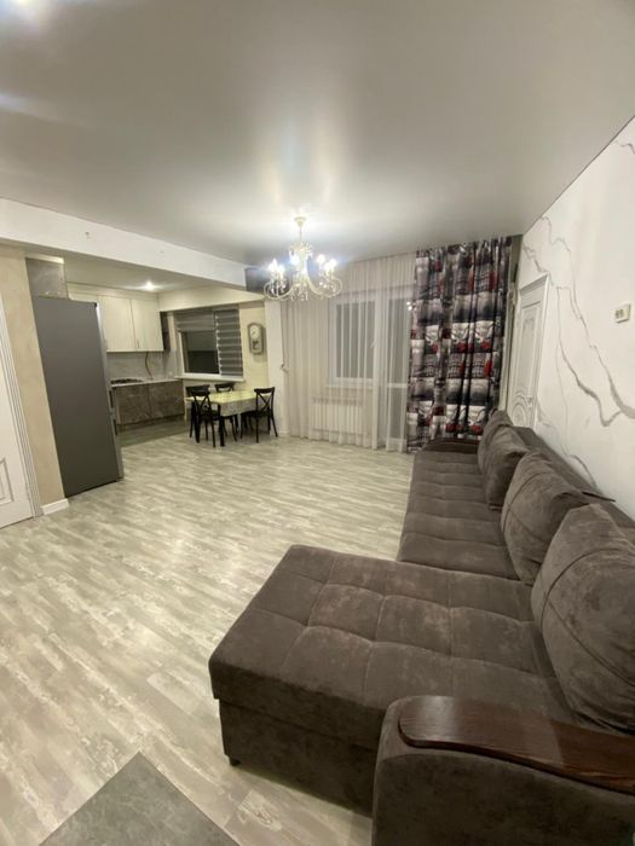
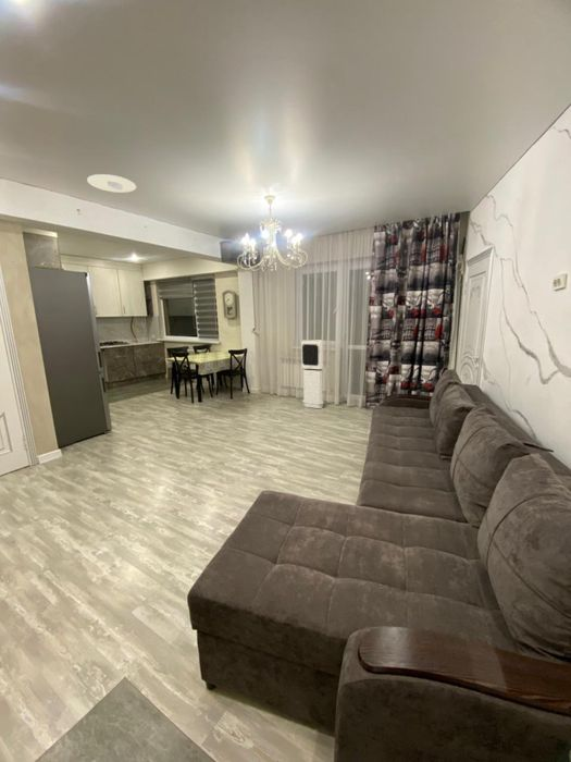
+ air purifier (315, 373)
+ recessed light (112, 181)
